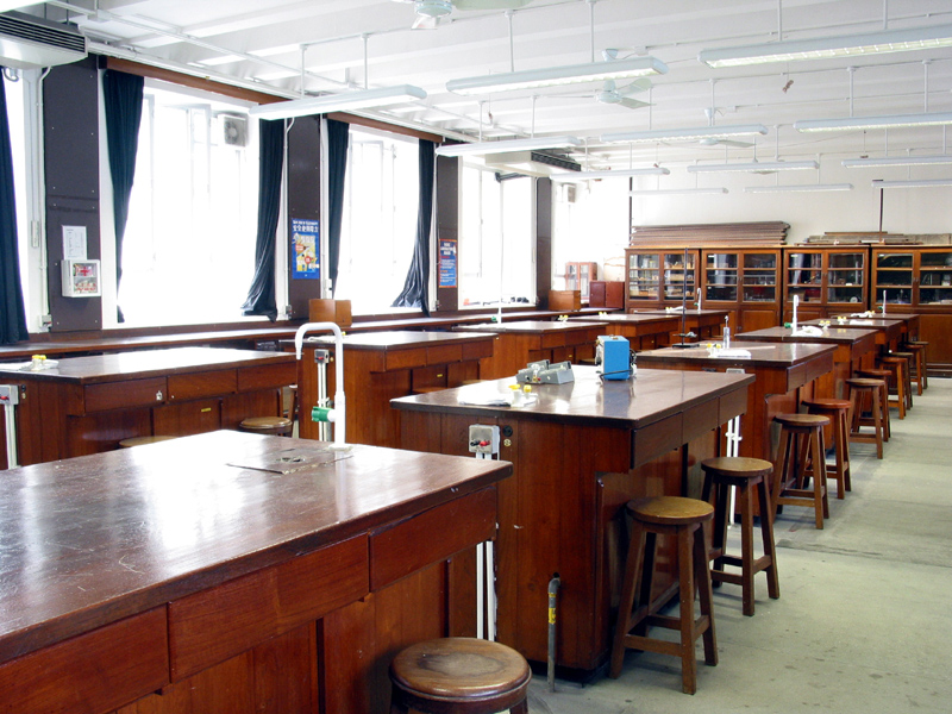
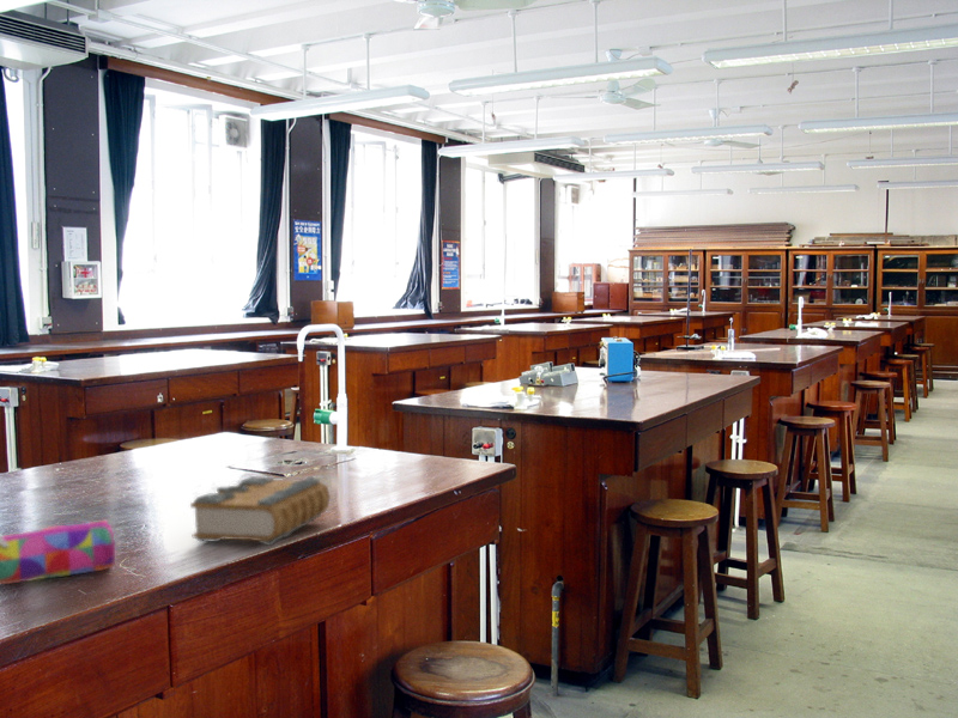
+ pencil case (47, 550)
+ book (262, 506)
